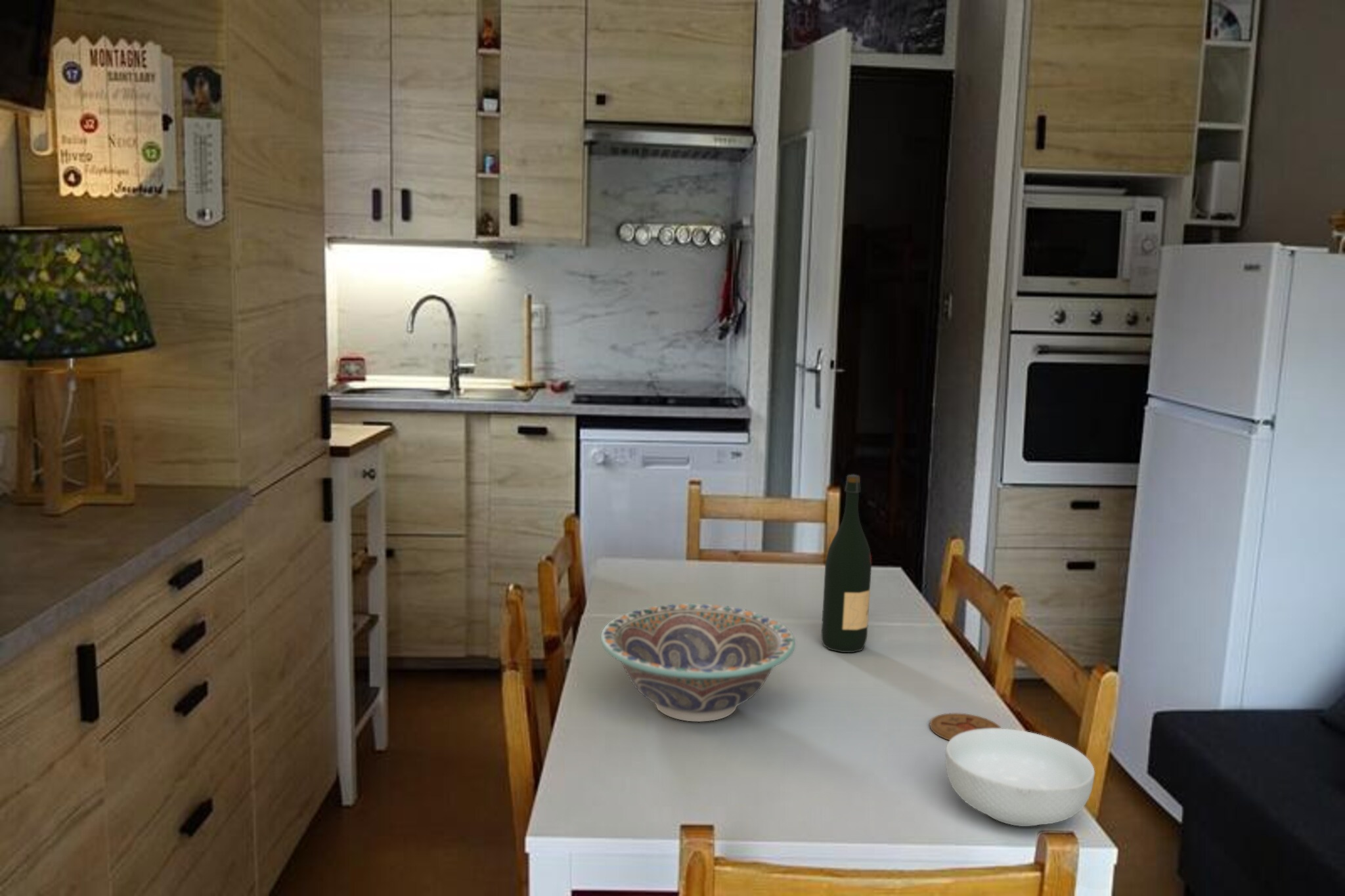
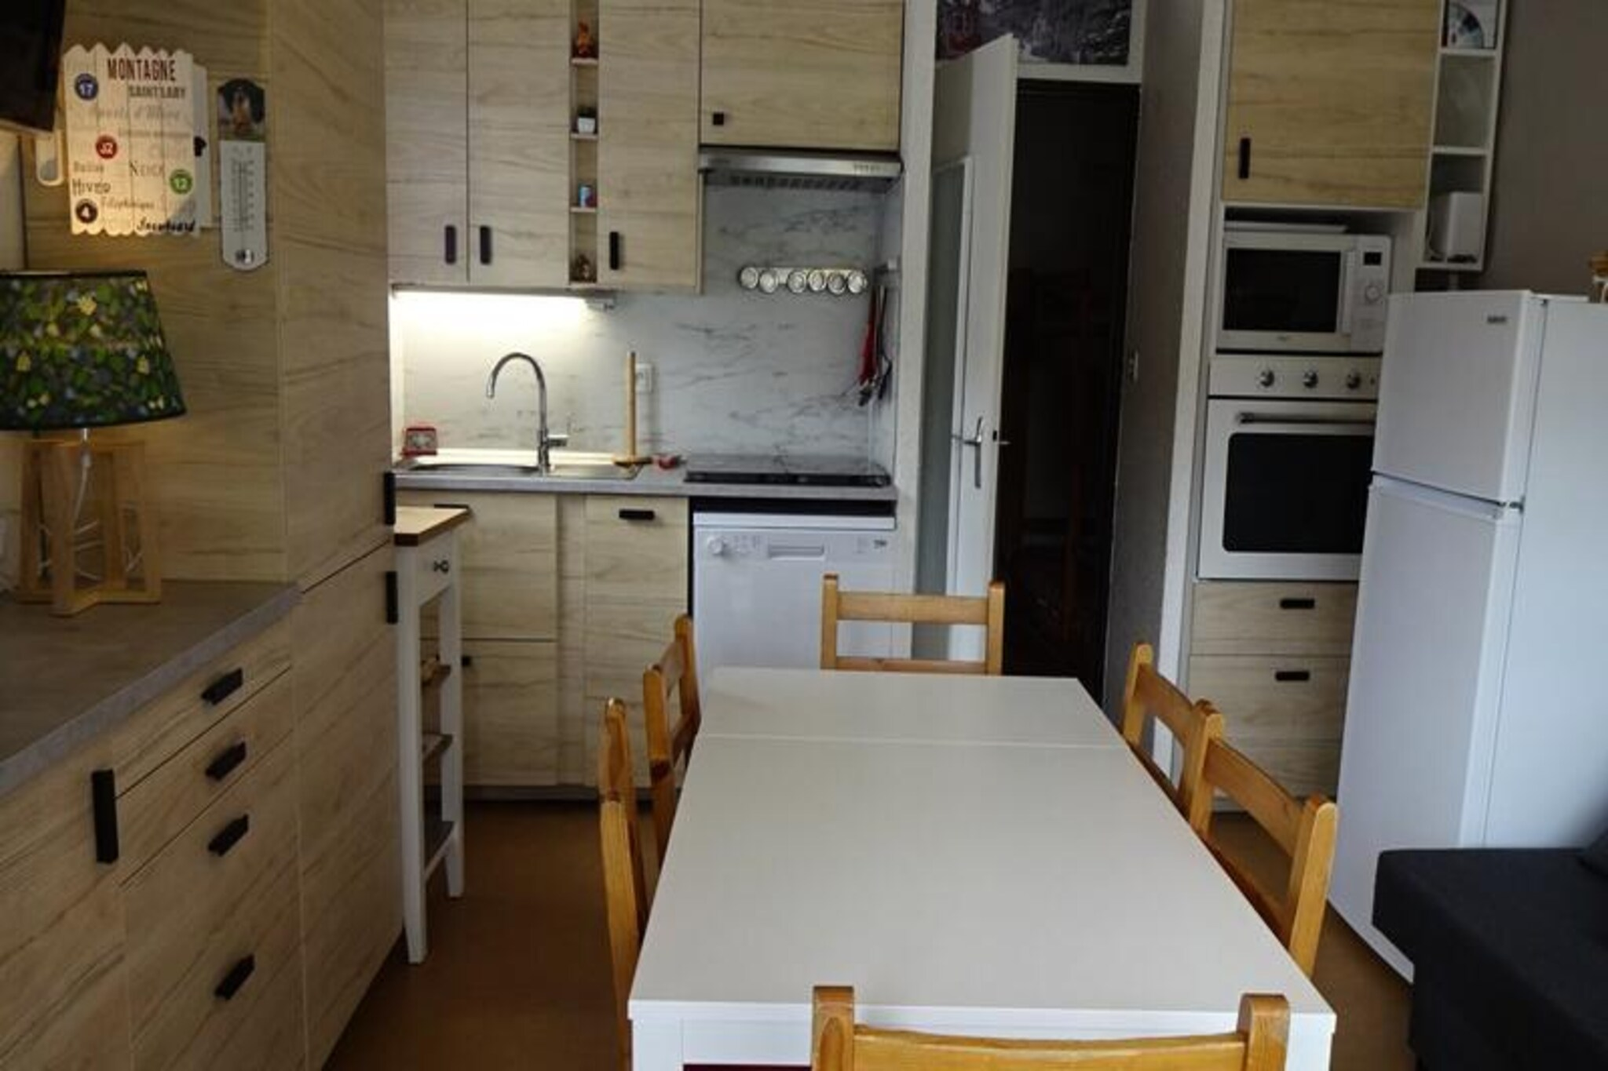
- wine bottle (849, 561)
- coaster (965, 728)
- decorative bowl (696, 669)
- cereal bowl (1017, 783)
